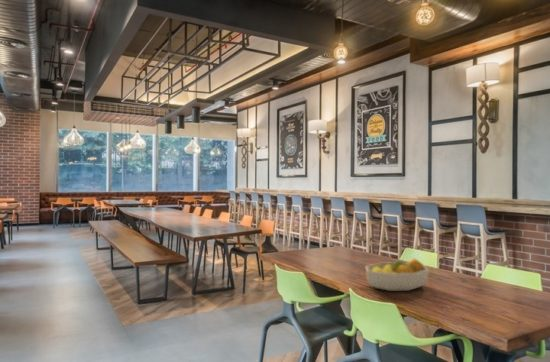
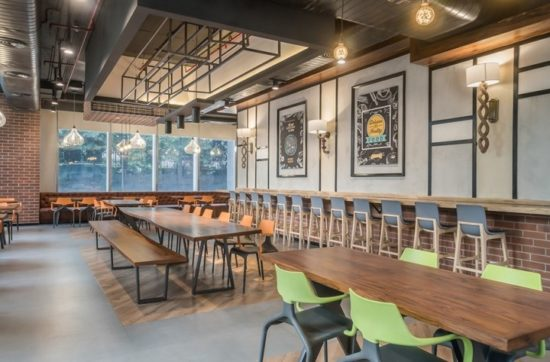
- fruit bowl (396, 272)
